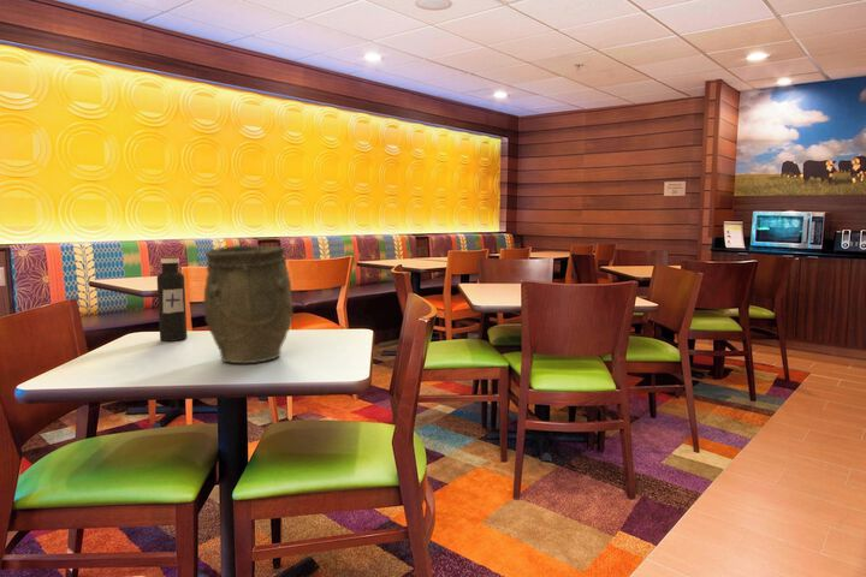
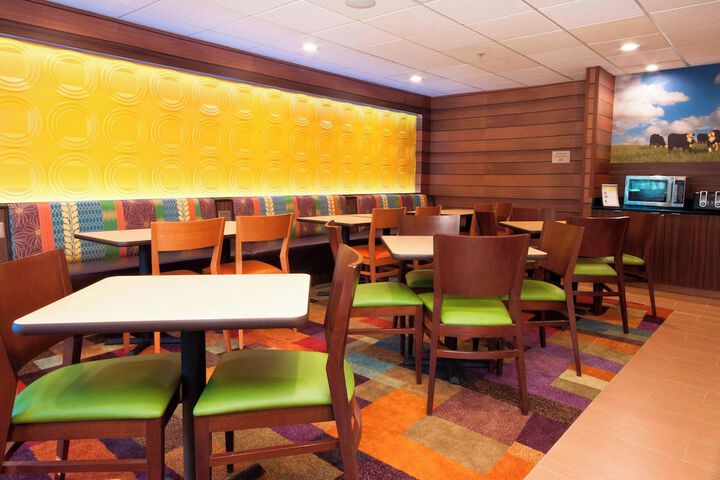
- vase (249, 302)
- water bottle (171, 298)
